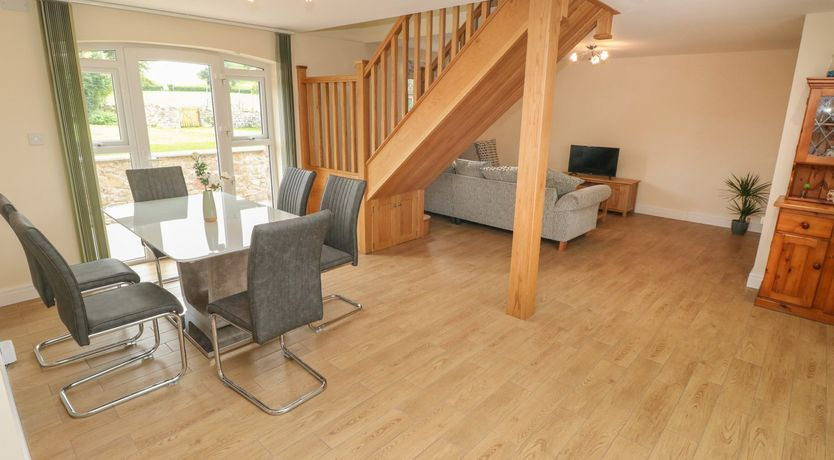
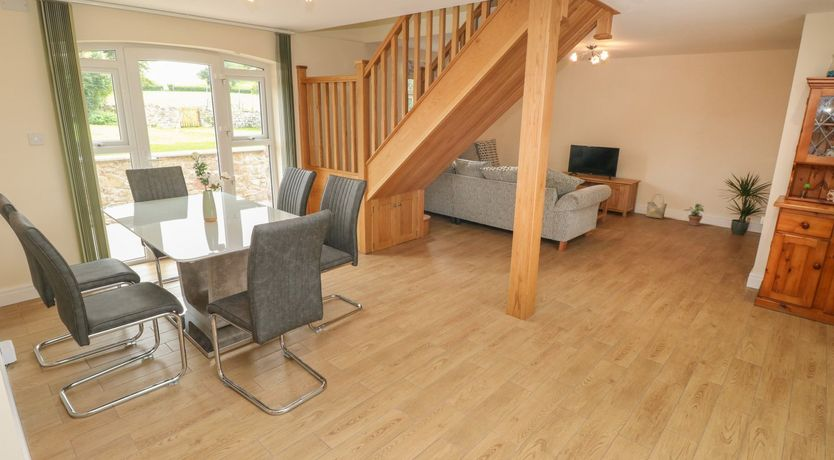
+ woven basket (656, 205)
+ potted plant (694, 213)
